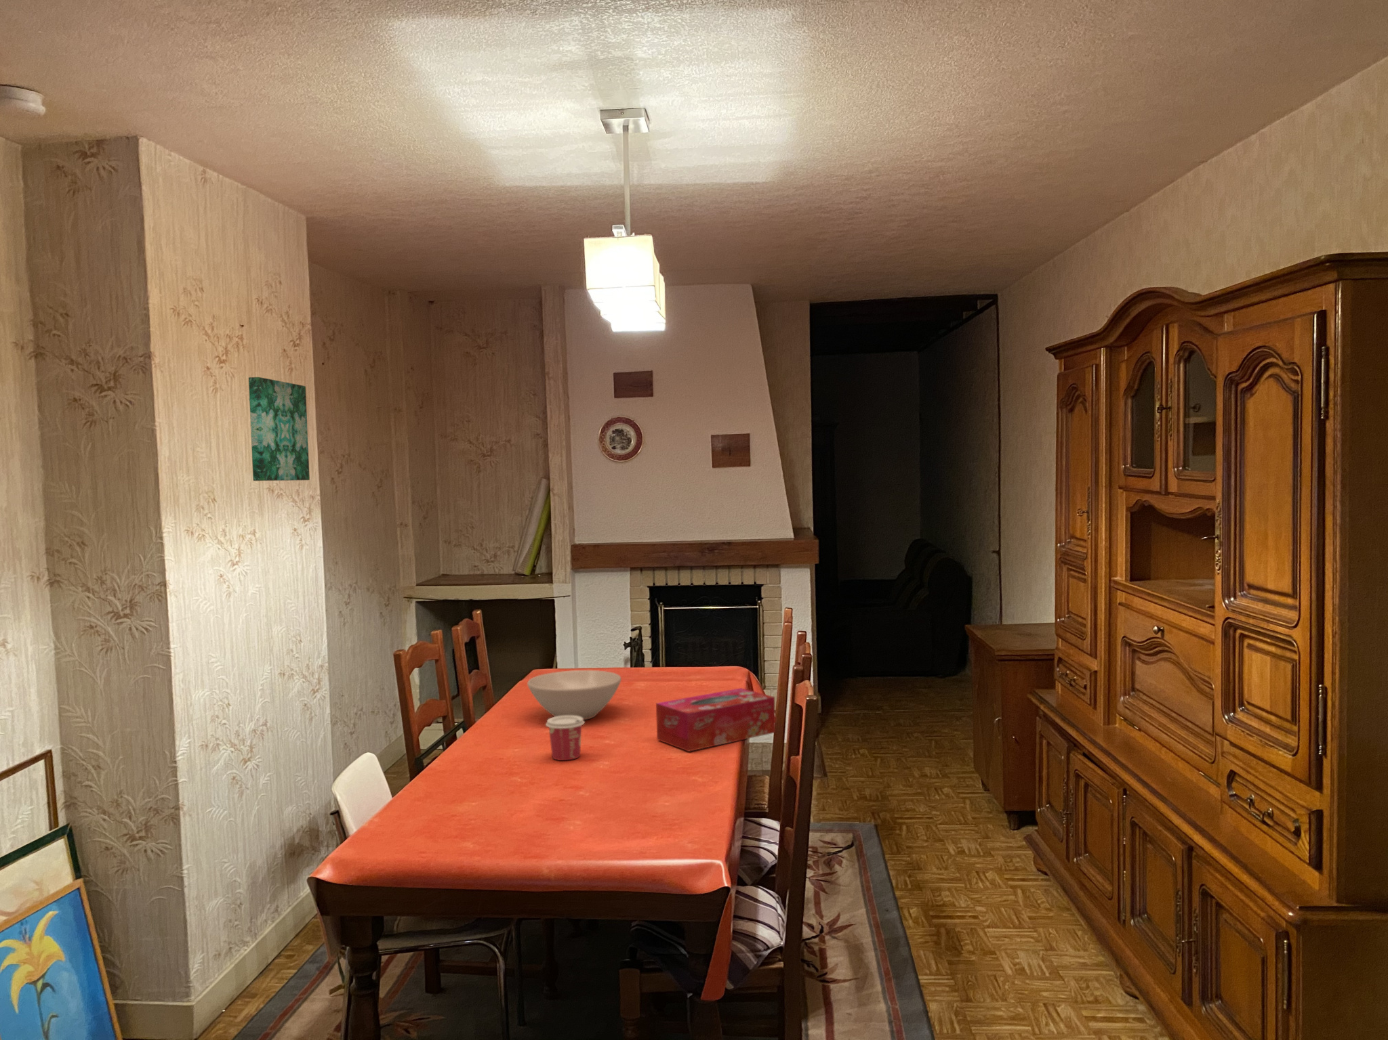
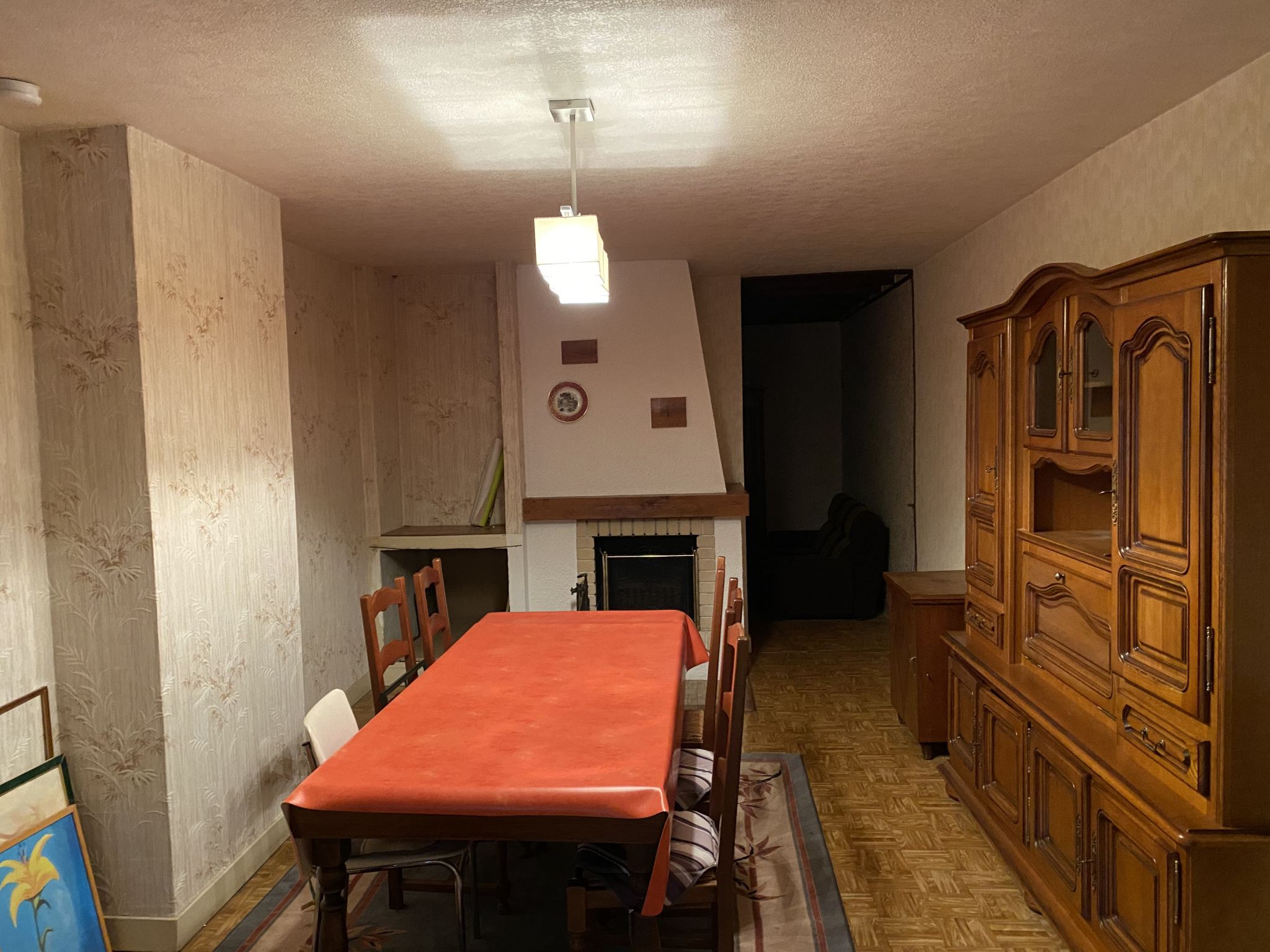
- tissue box (716, 718)
- bowl (575, 697)
- cup (565, 737)
- wall art (280, 432)
